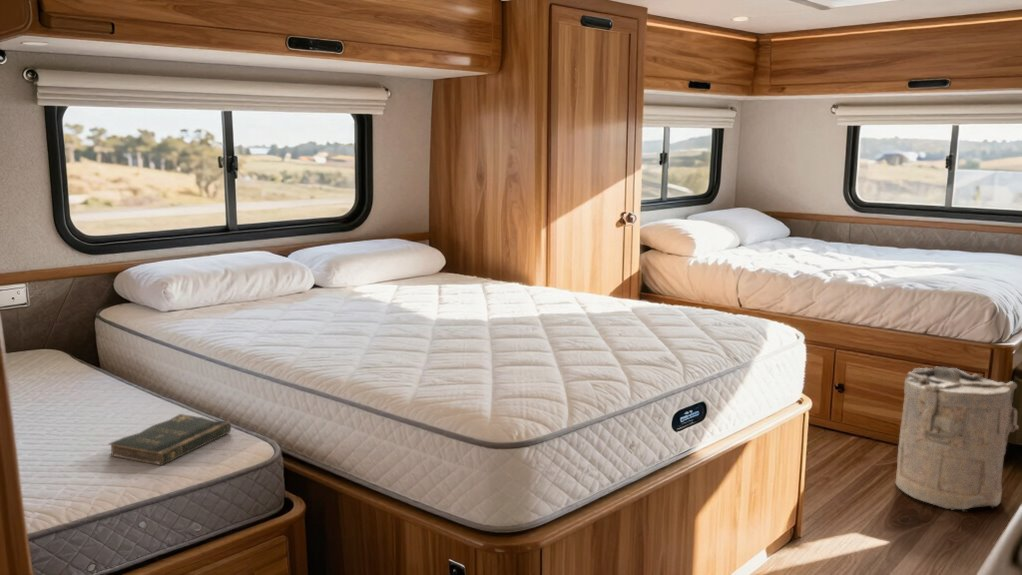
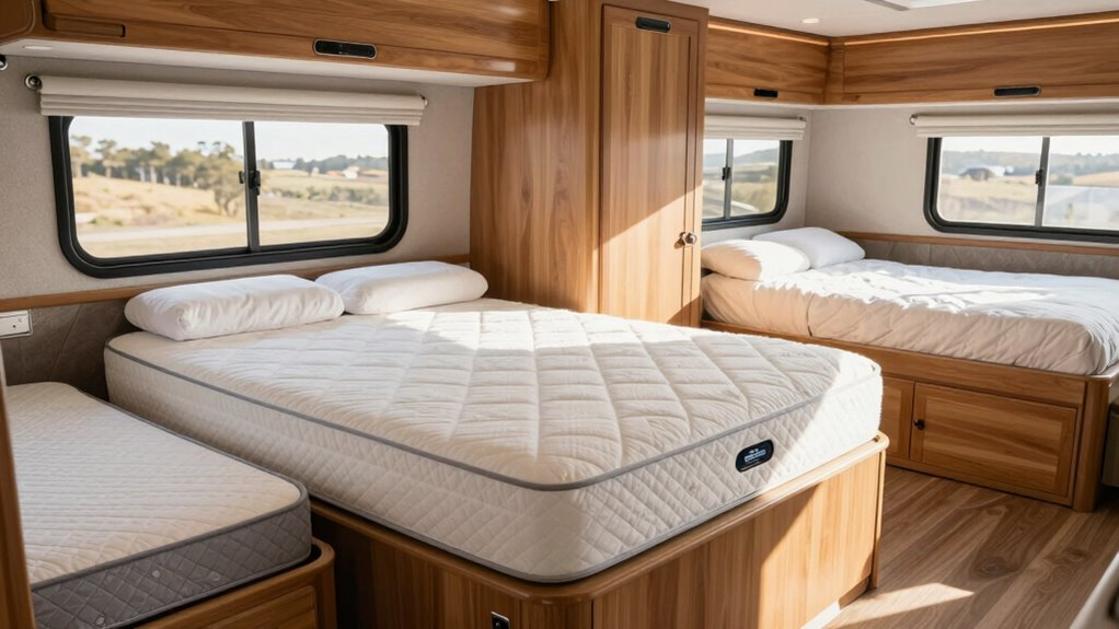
- bible (172, 437)
- laundry hamper (957, 433)
